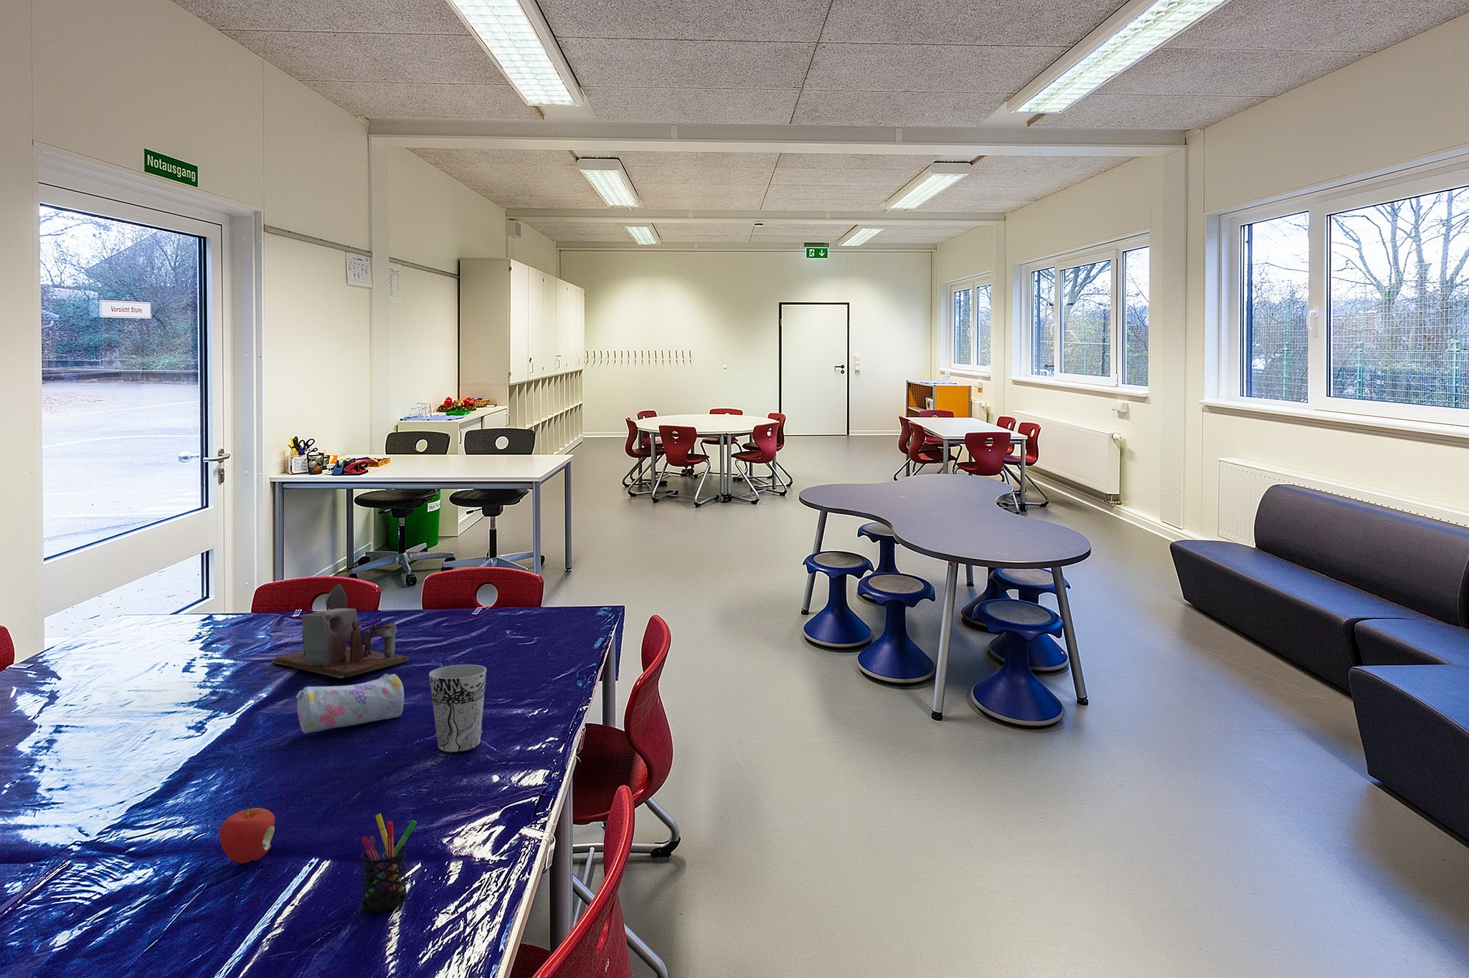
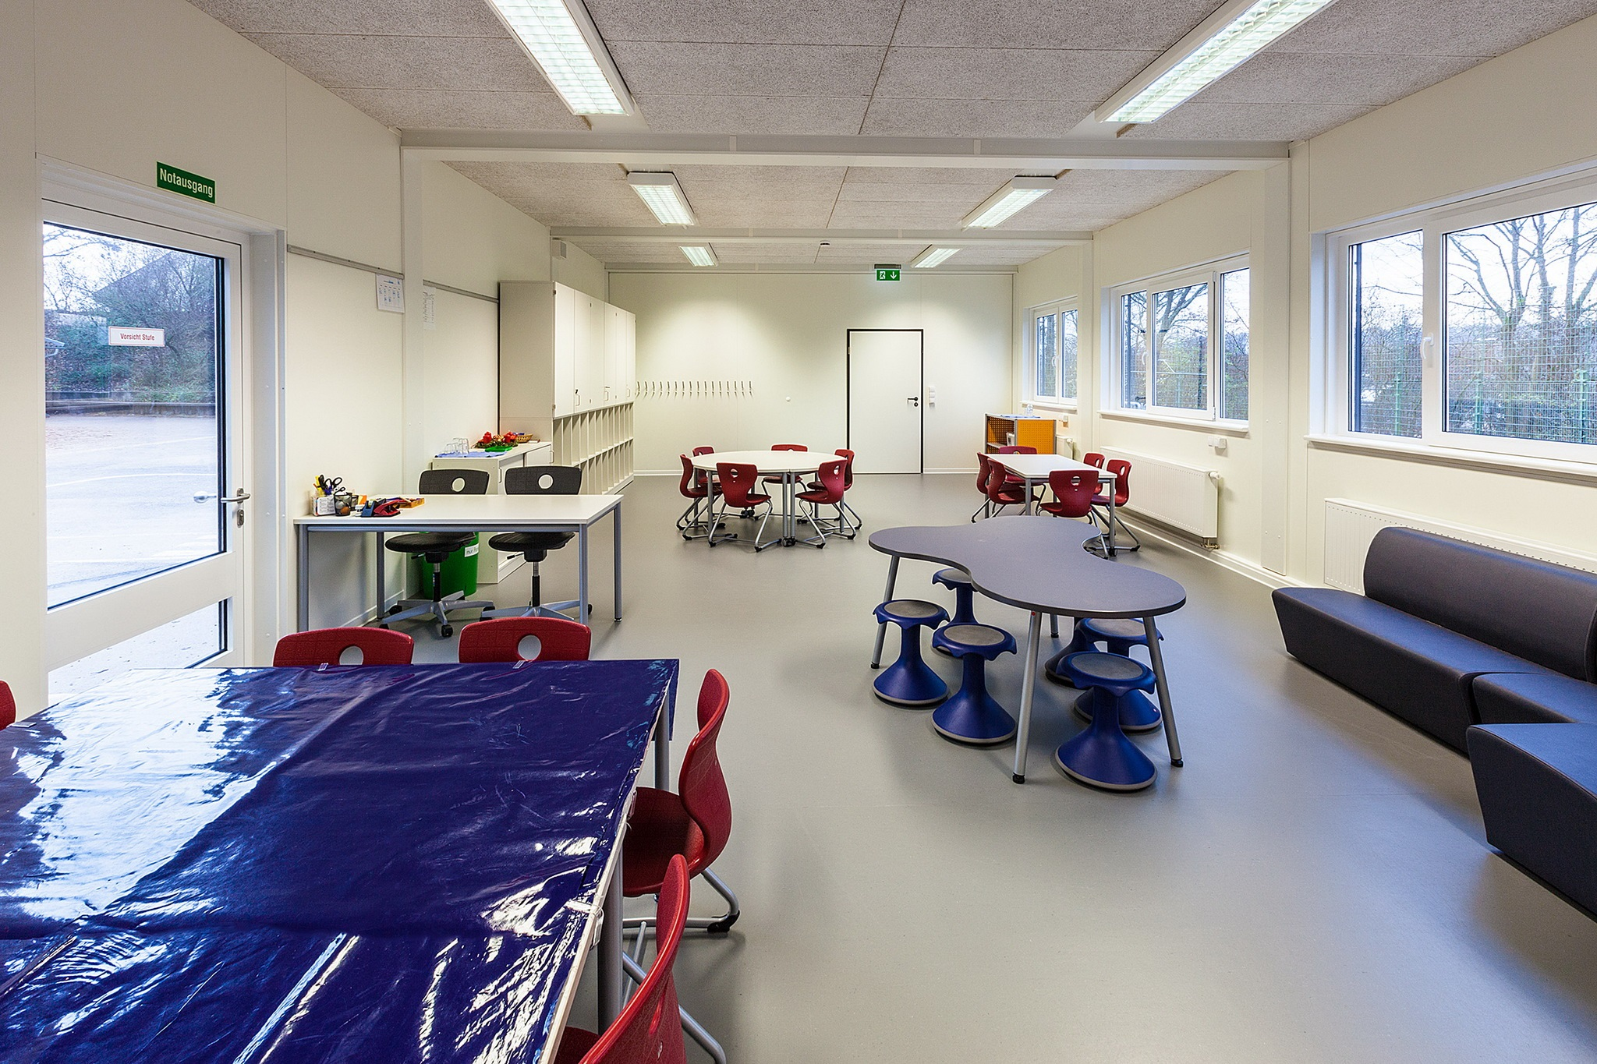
- cup (459, 708)
- pen holder (390, 857)
- desk organizer (340, 624)
- apple (248, 834)
- pencil case (352, 702)
